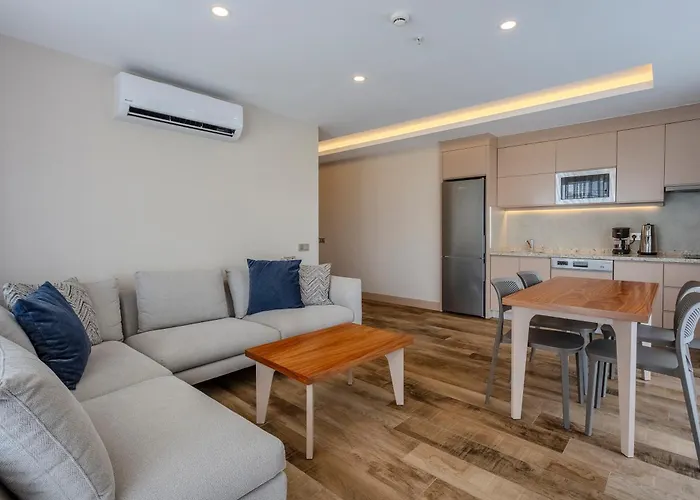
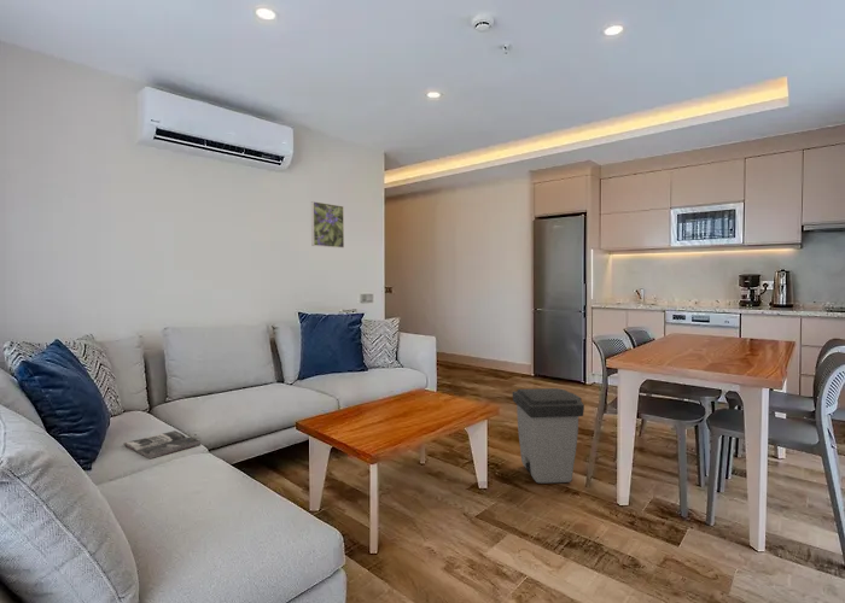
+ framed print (327, 224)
+ trash can (547, 433)
+ magazine (162, 443)
